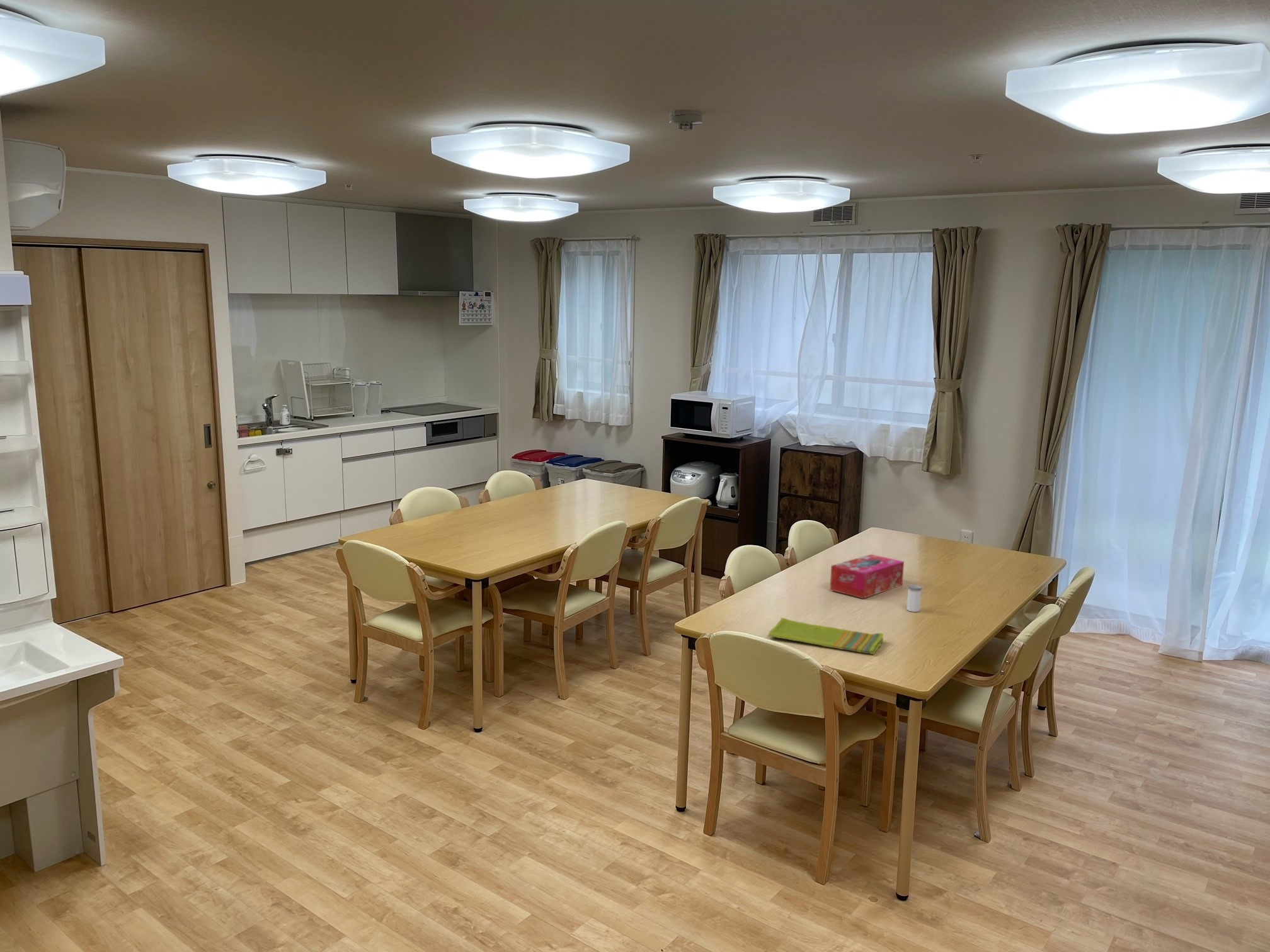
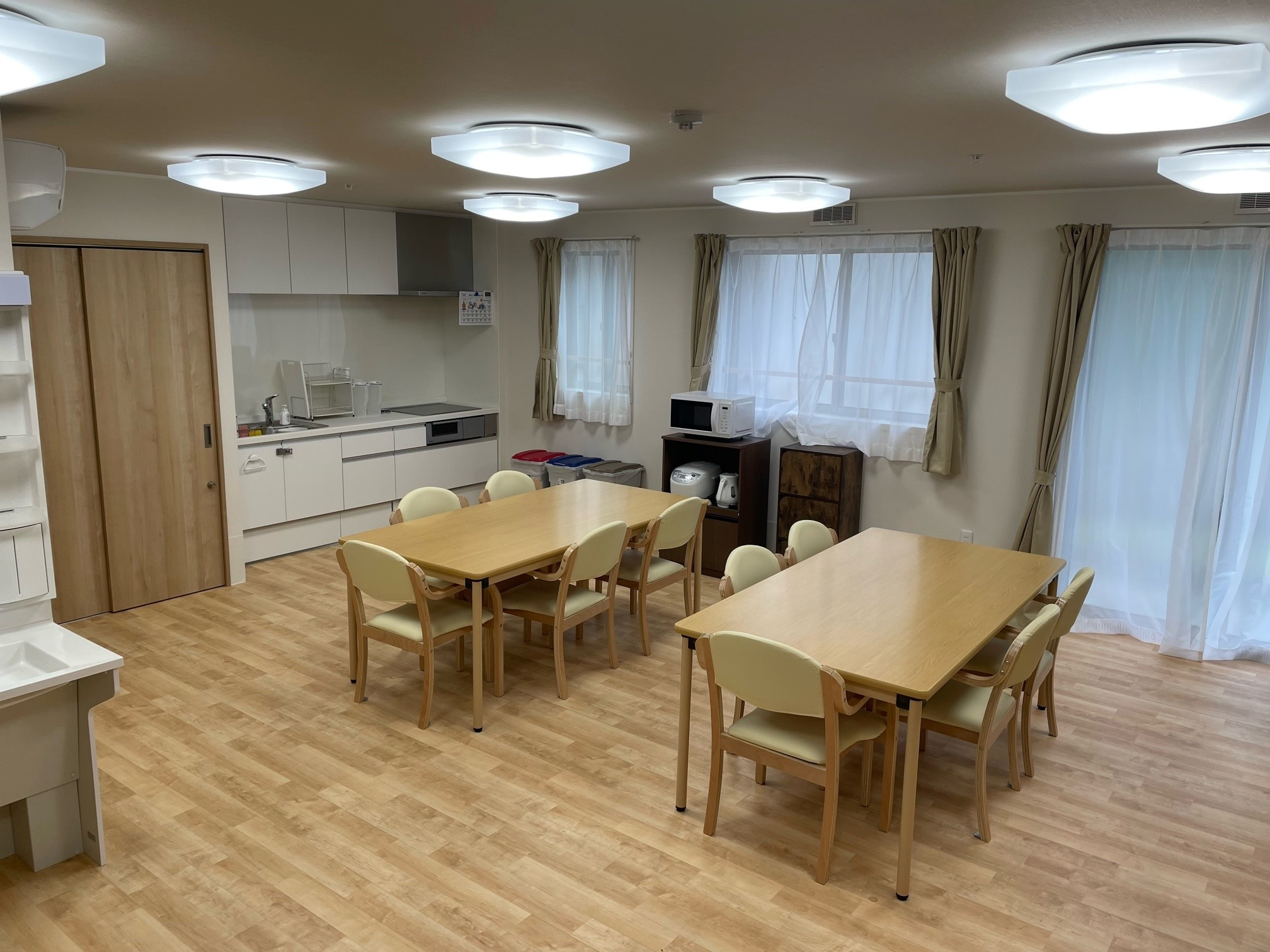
- salt shaker (913, 598)
- tissue box (867, 575)
- dish towel (825, 635)
